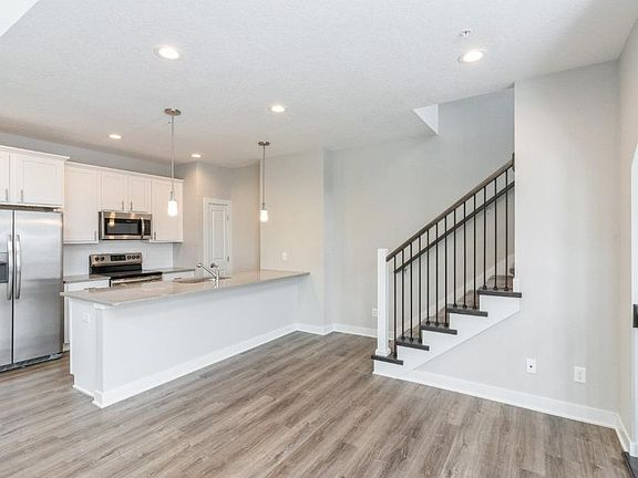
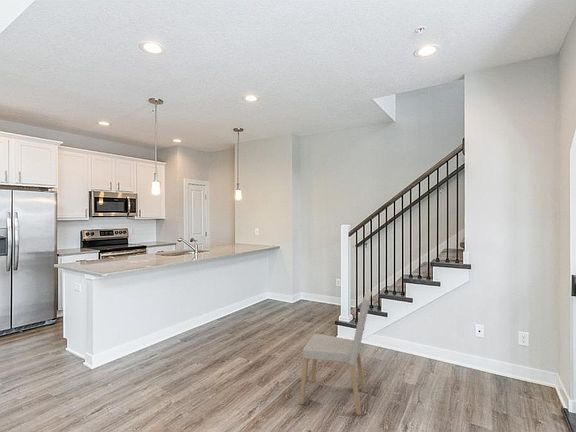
+ dining chair (334, 344)
